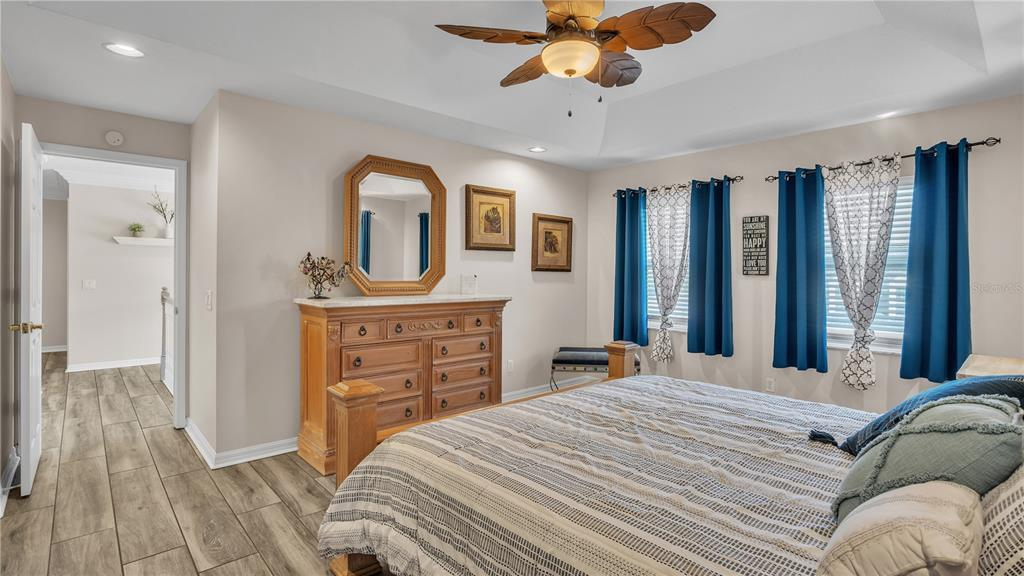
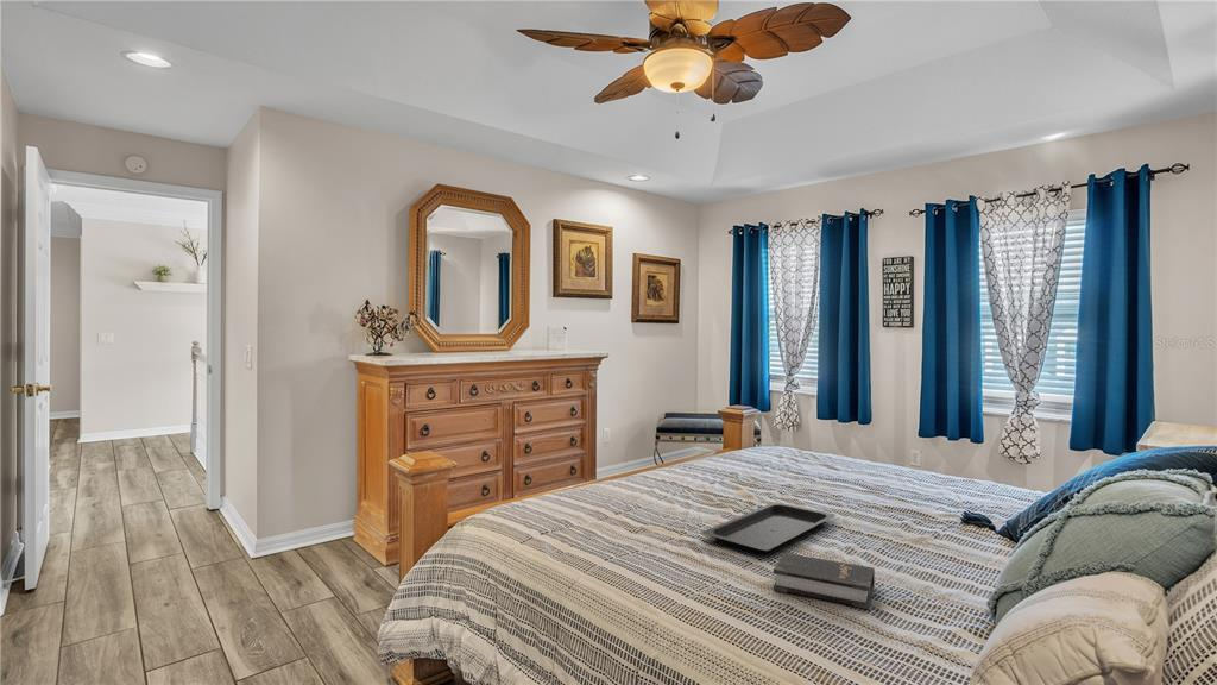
+ hardback book (824, 577)
+ serving tray (771, 527)
